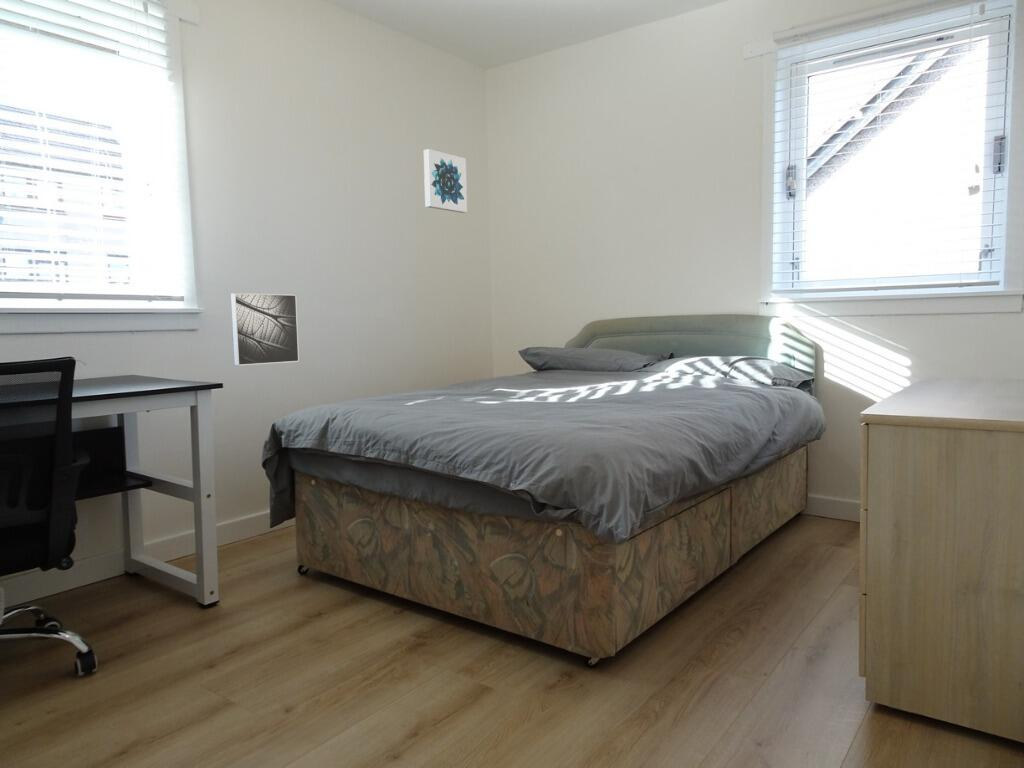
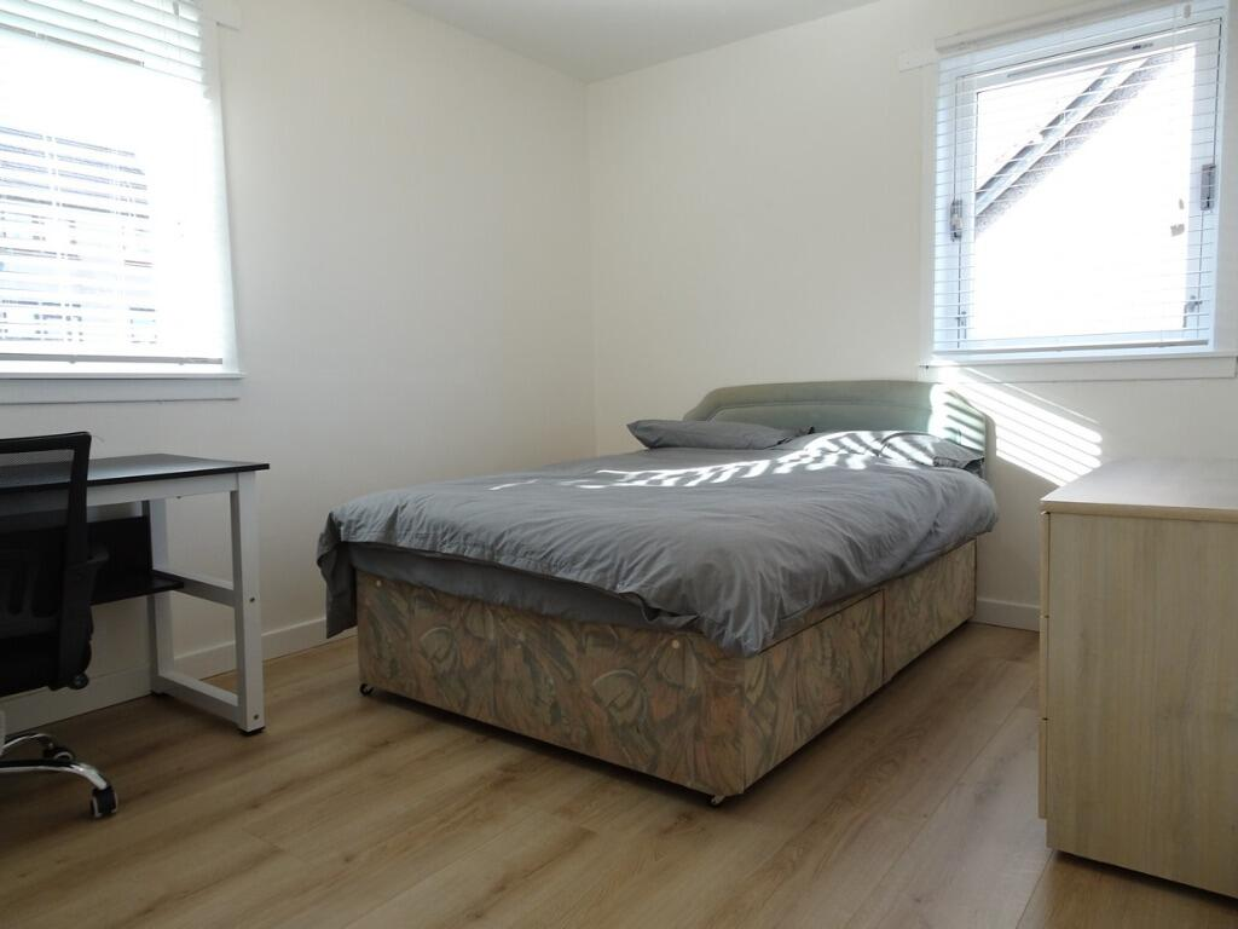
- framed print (266, 328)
- wall art (445, 182)
